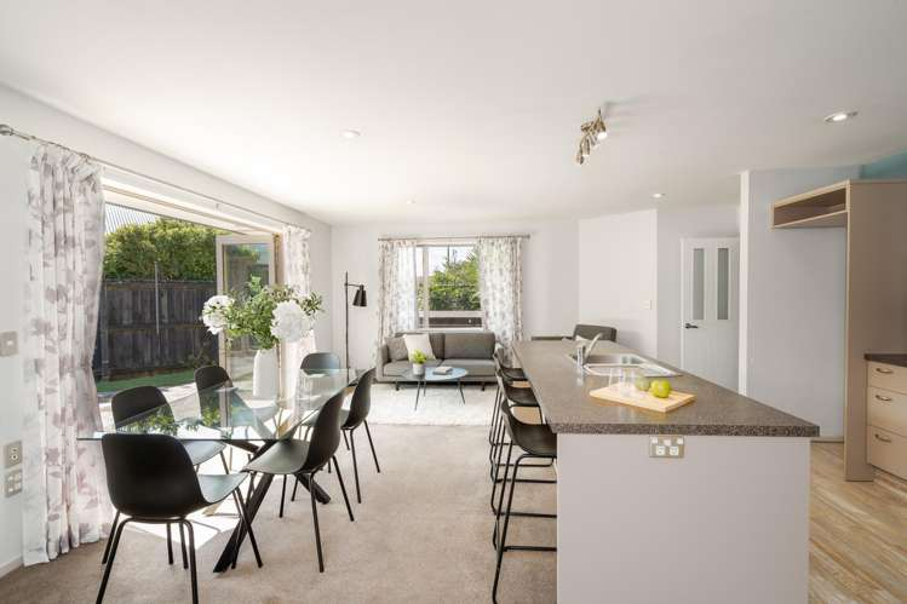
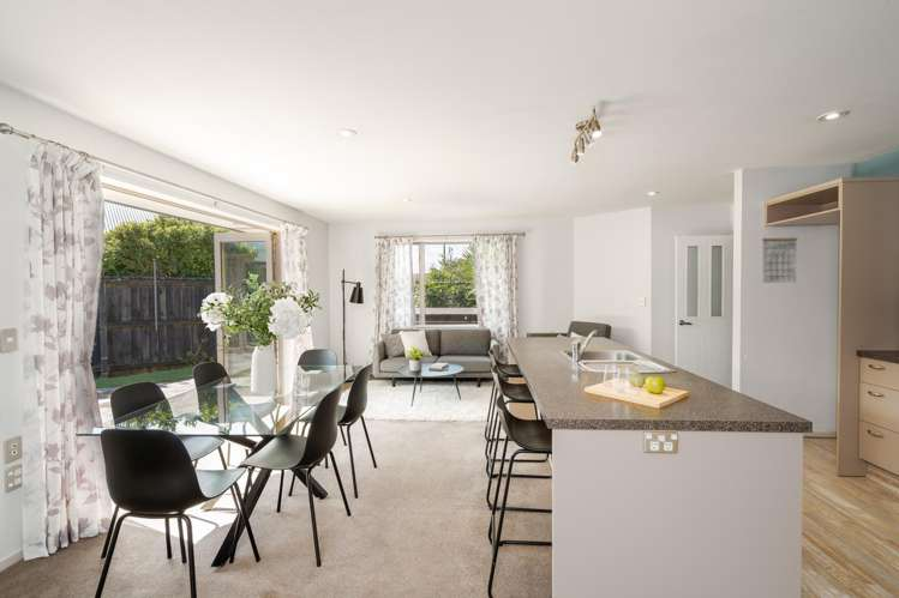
+ calendar (779, 254)
